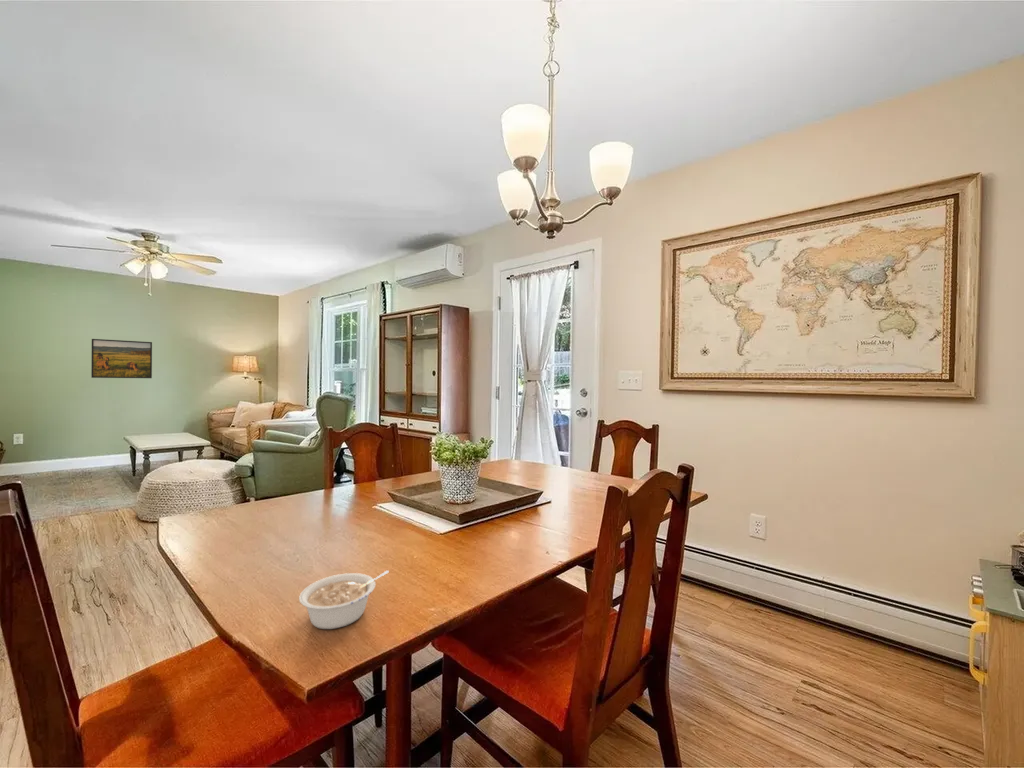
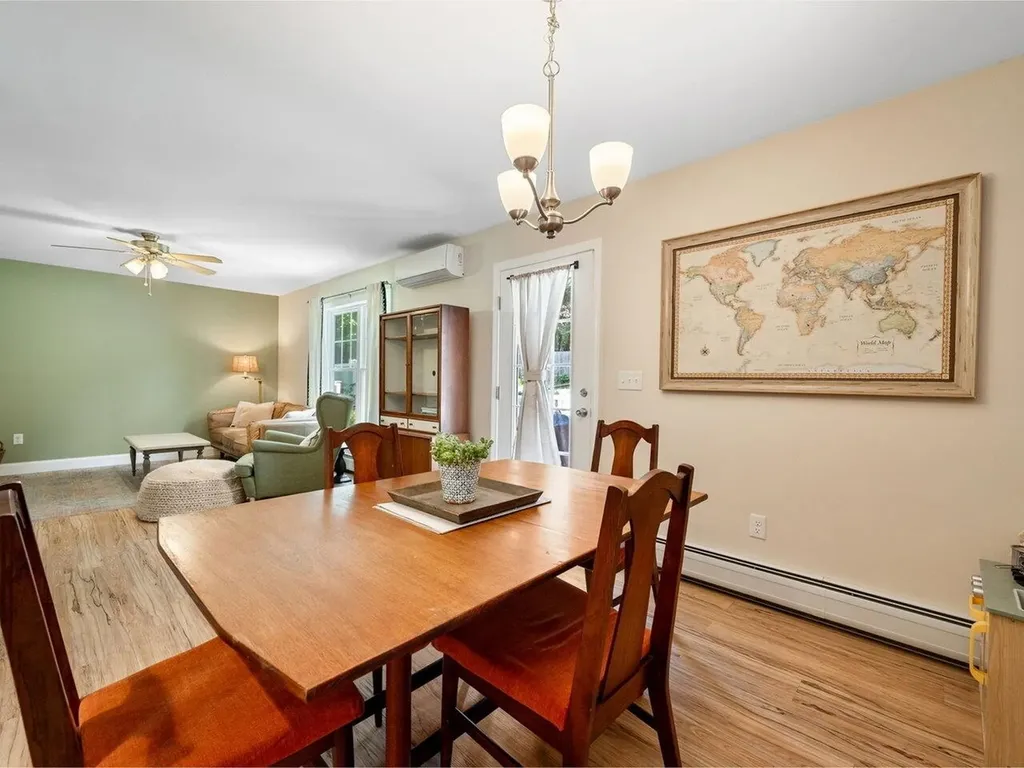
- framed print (122, 359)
- legume (340, 598)
